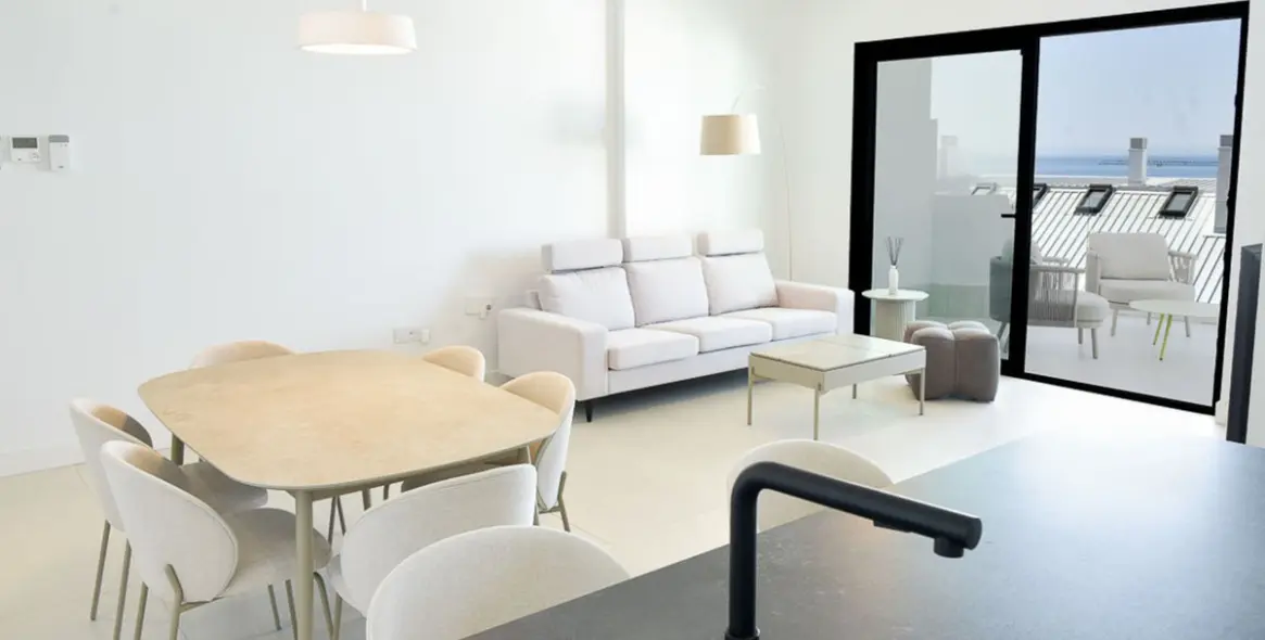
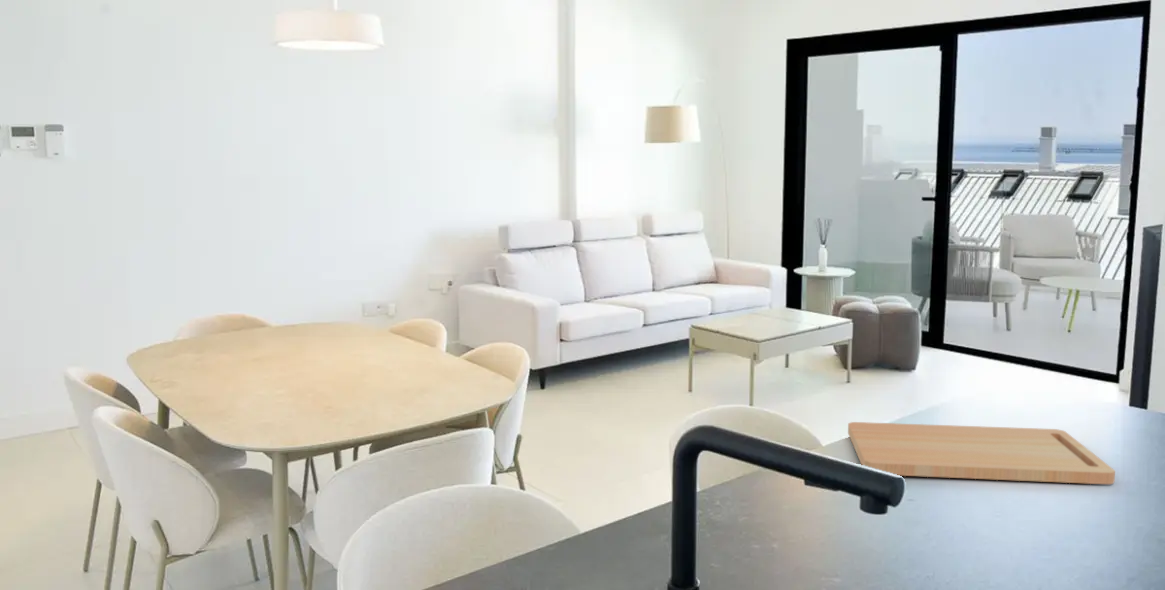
+ cutting board (969, 450)
